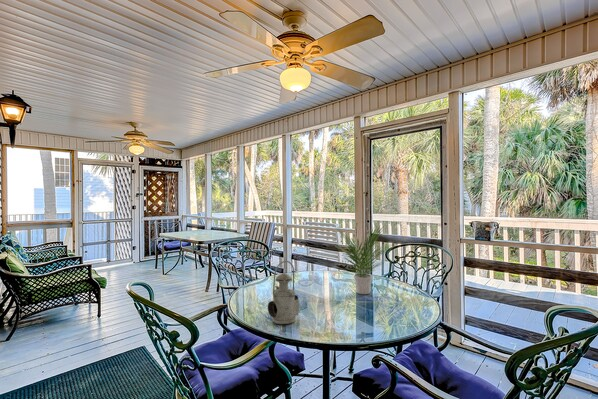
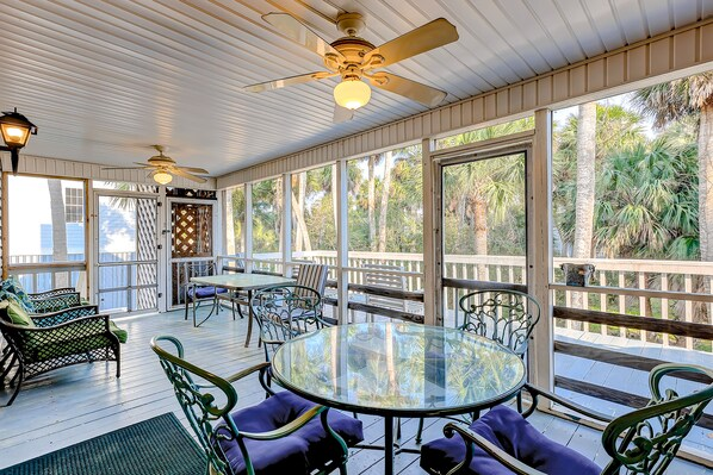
- lantern (284, 290)
- potted plant (361, 258)
